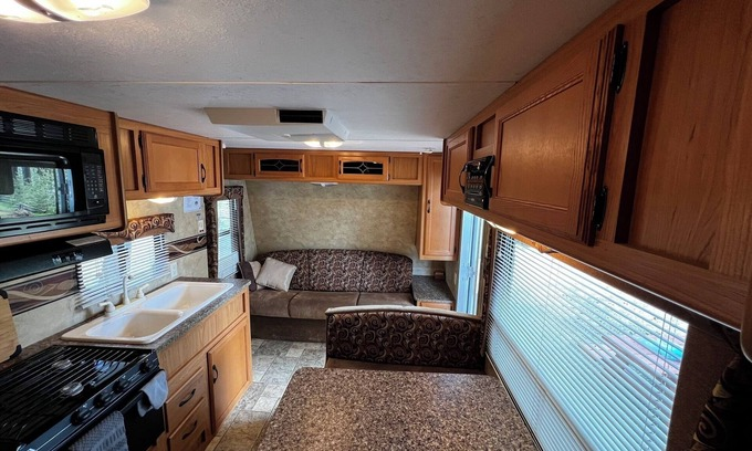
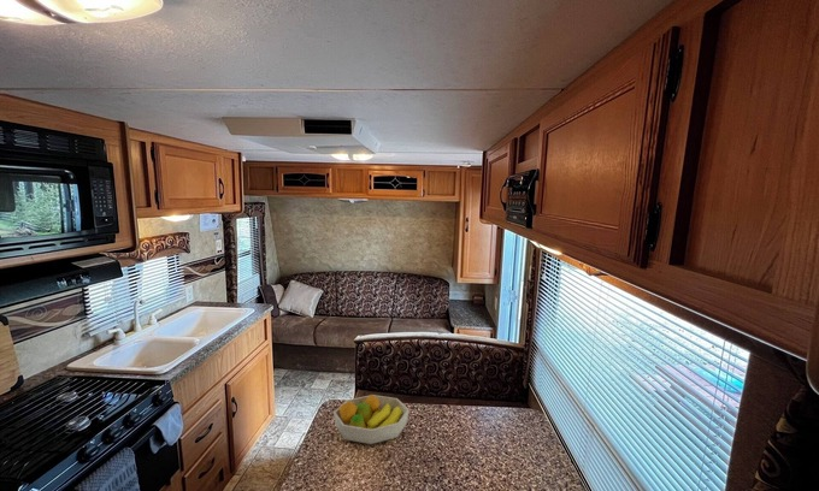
+ fruit bowl (371, 415)
